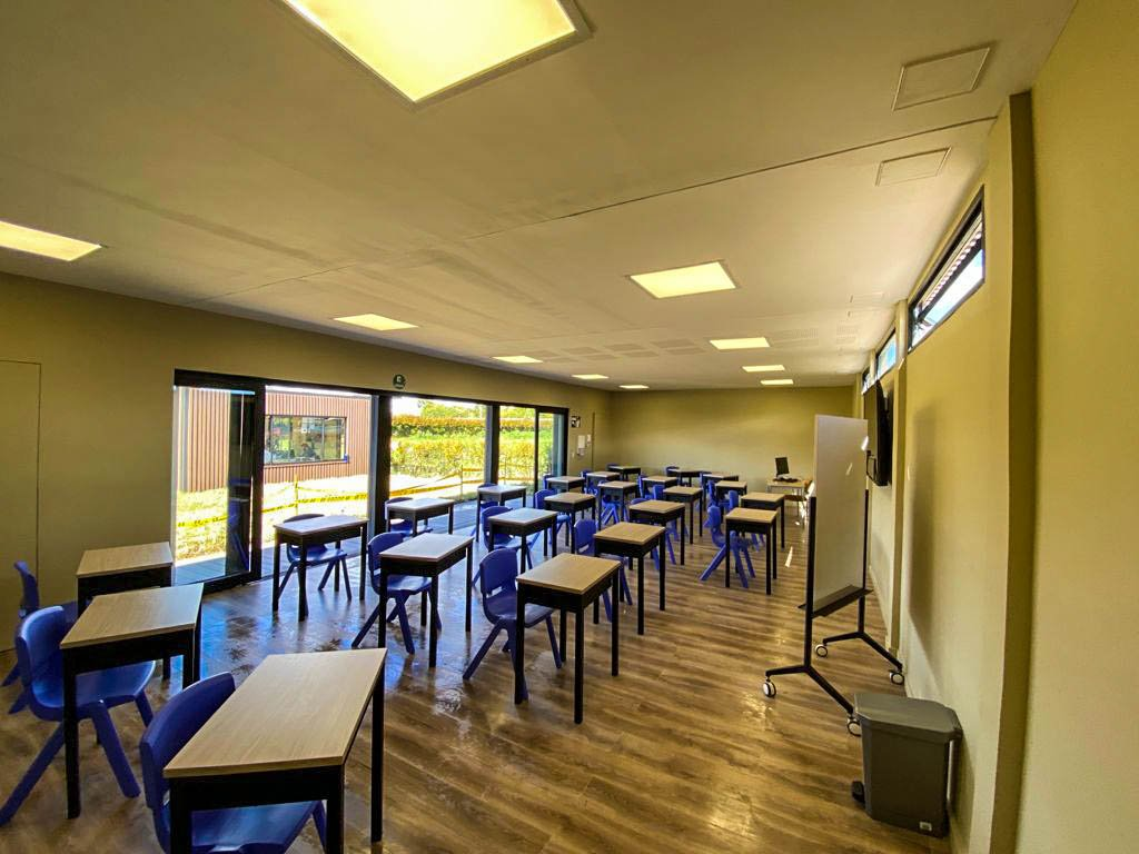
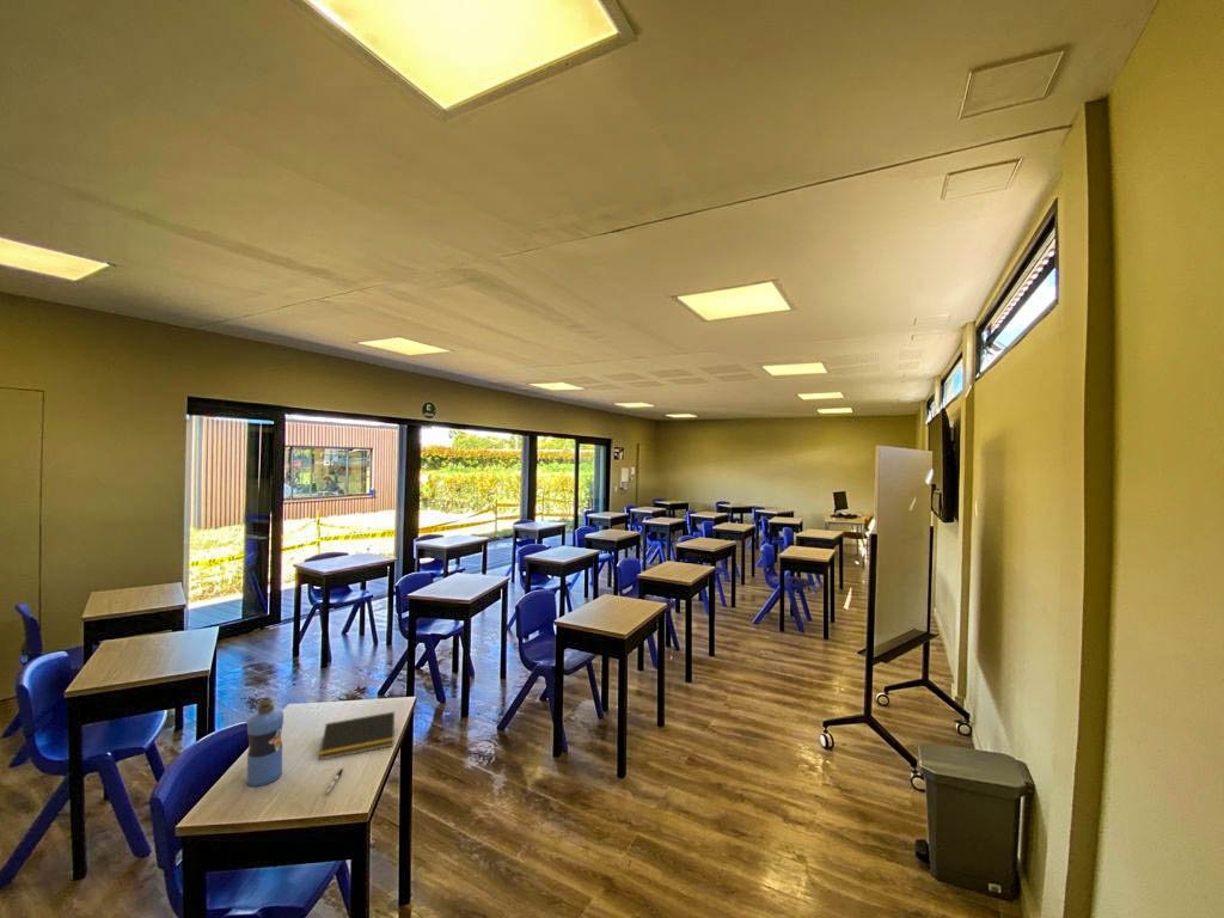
+ water bottle (265, 738)
+ notepad (359, 734)
+ pen (335, 778)
